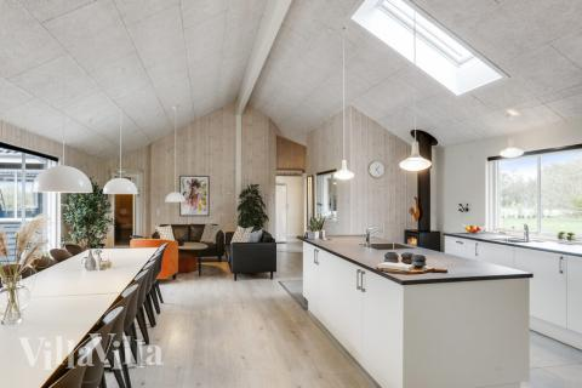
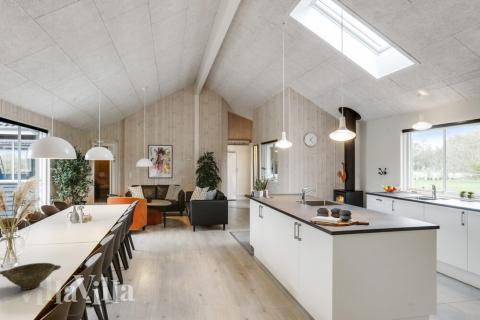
+ bowl (30, 277)
